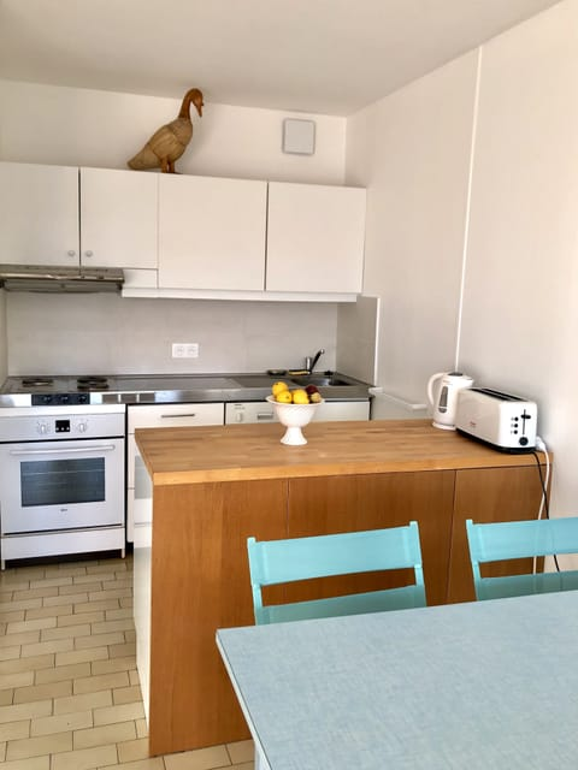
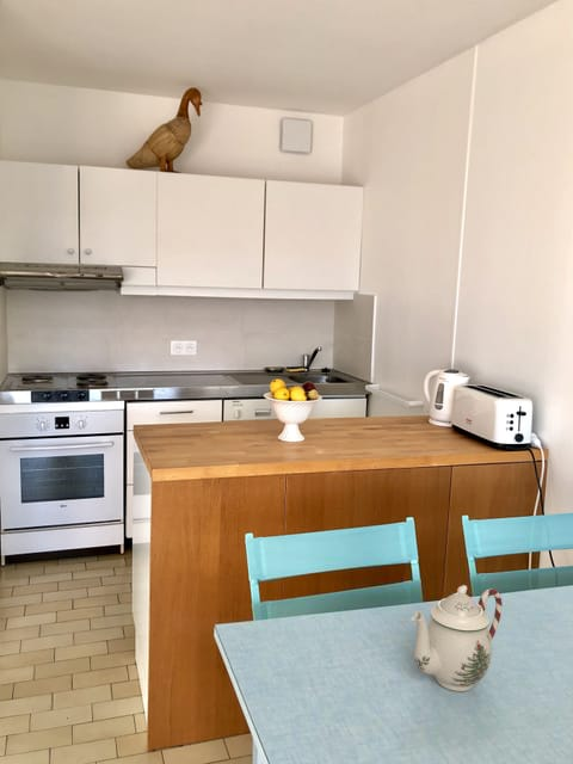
+ teapot (456, 633)
